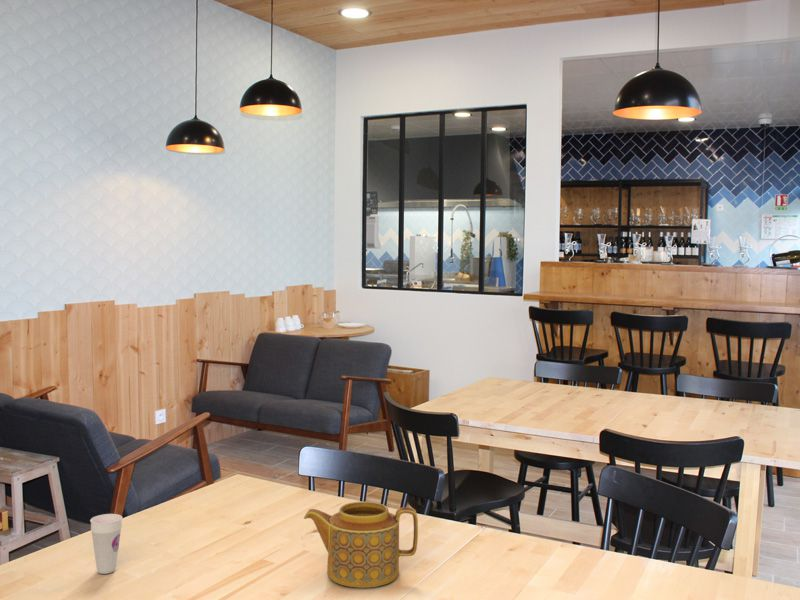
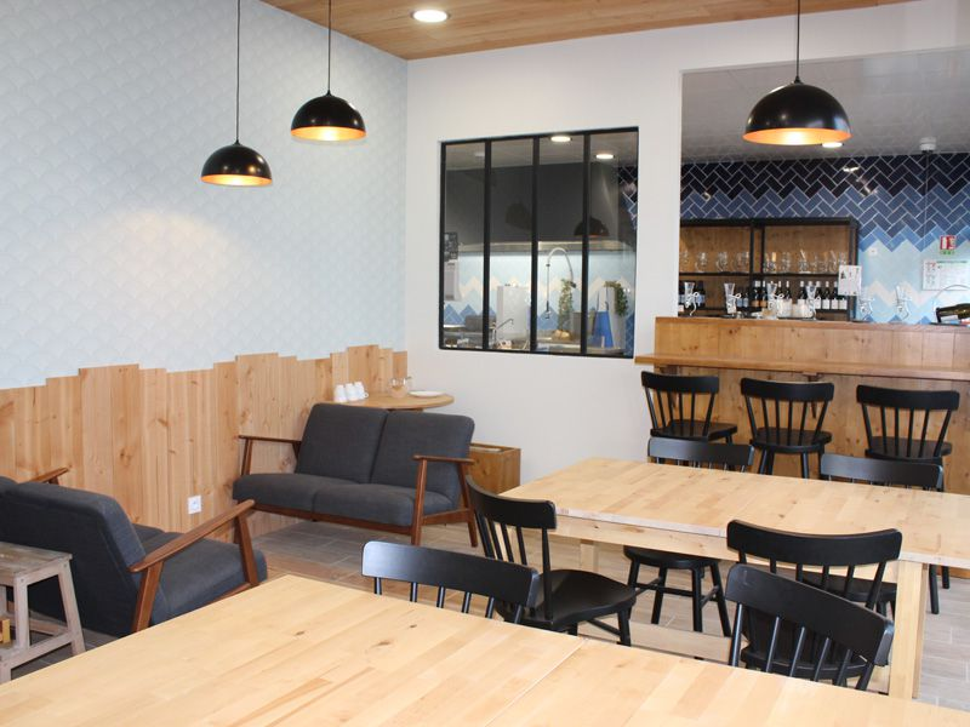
- teapot (360, 540)
- cup (106, 544)
